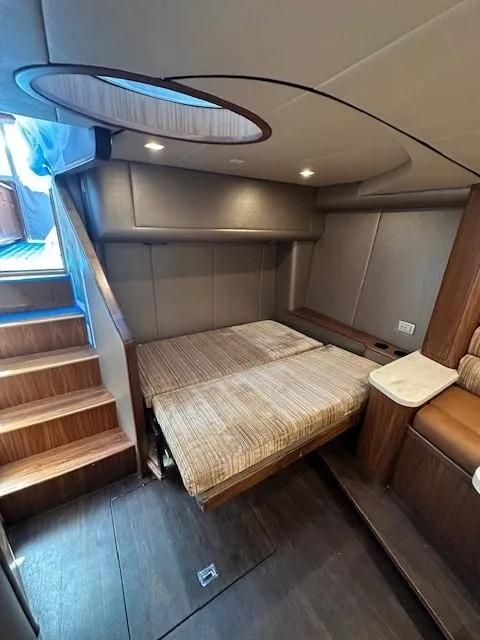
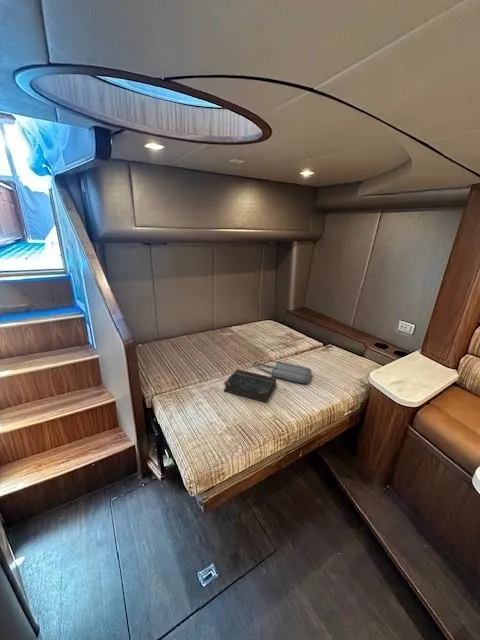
+ tote bag (280, 369)
+ book (250, 383)
